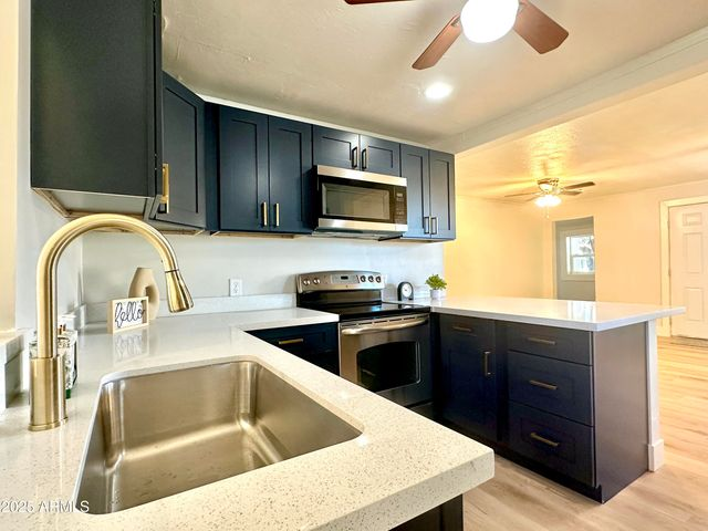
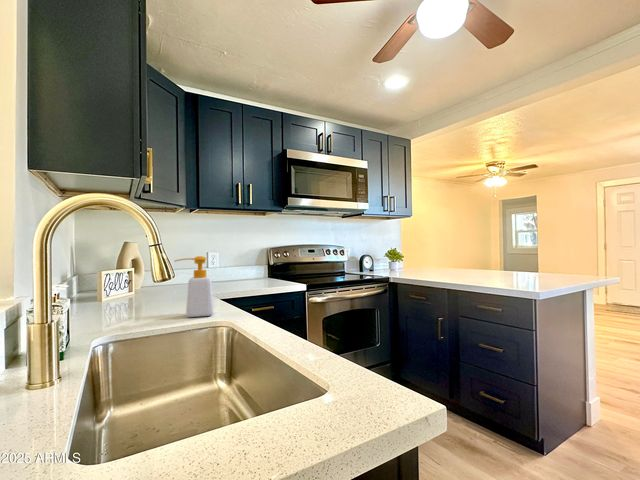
+ soap bottle (194, 285)
